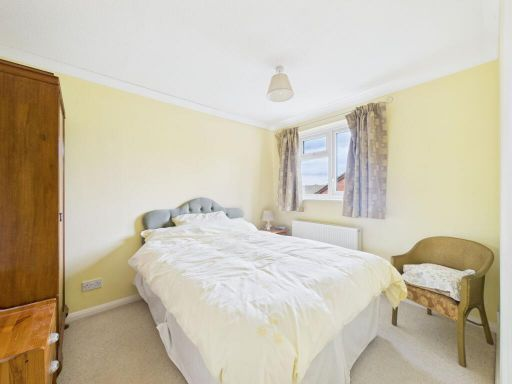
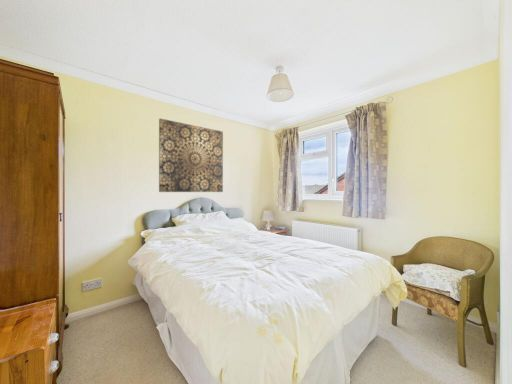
+ wall art (193, 158)
